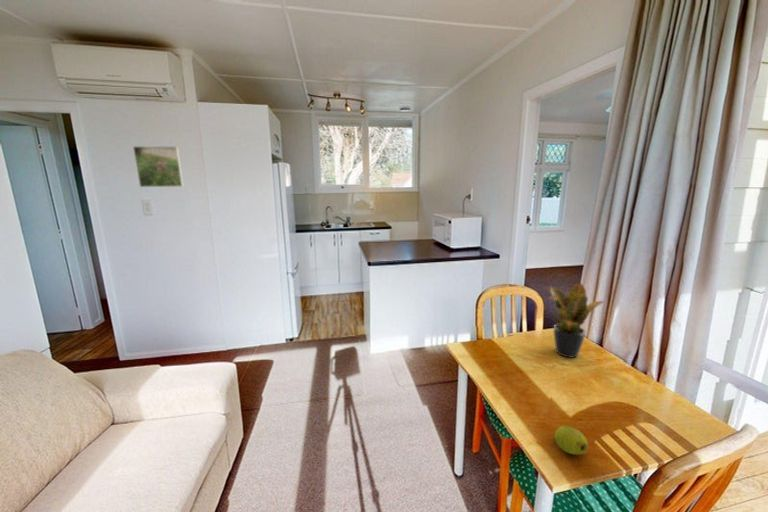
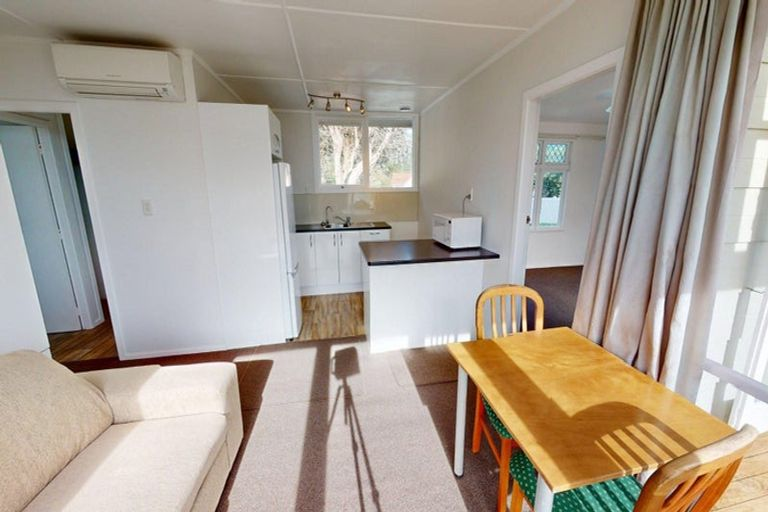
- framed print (159, 167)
- fruit (569, 436)
- potted plant (568, 317)
